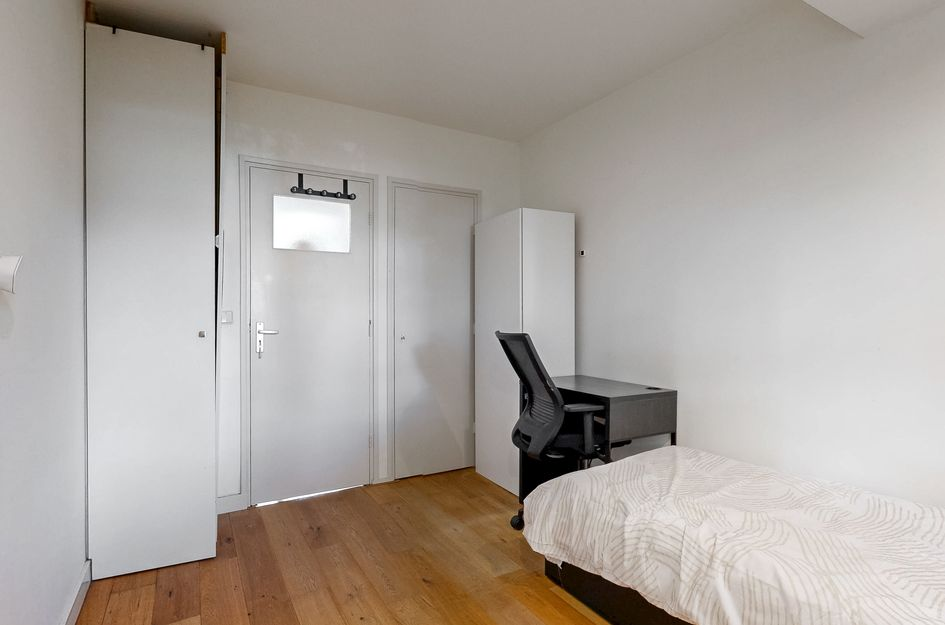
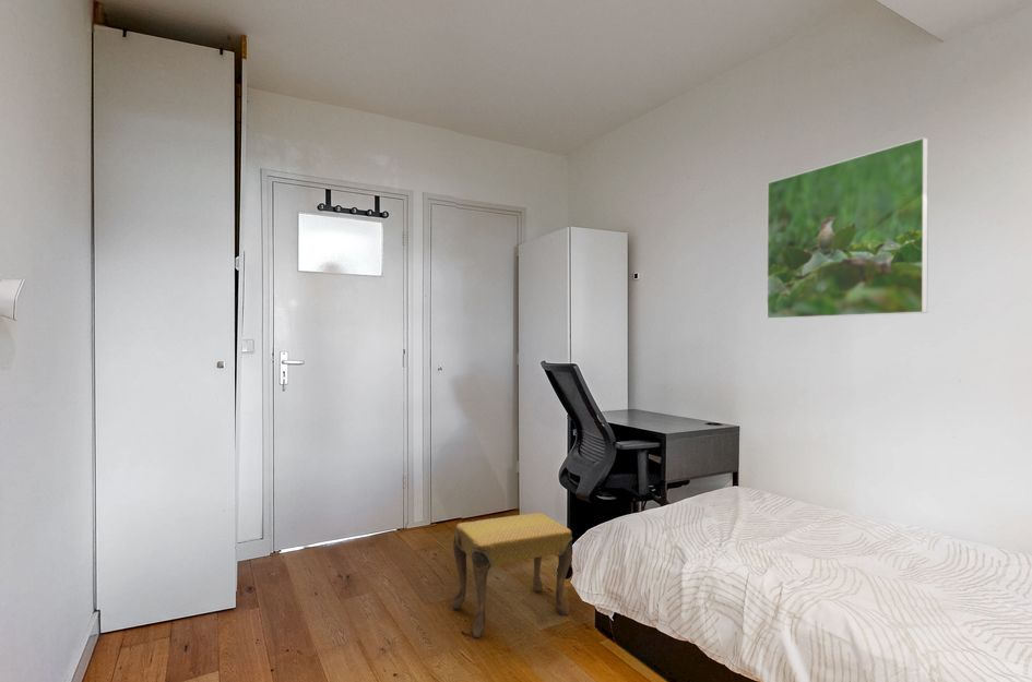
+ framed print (837, 239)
+ footstool (511, 561)
